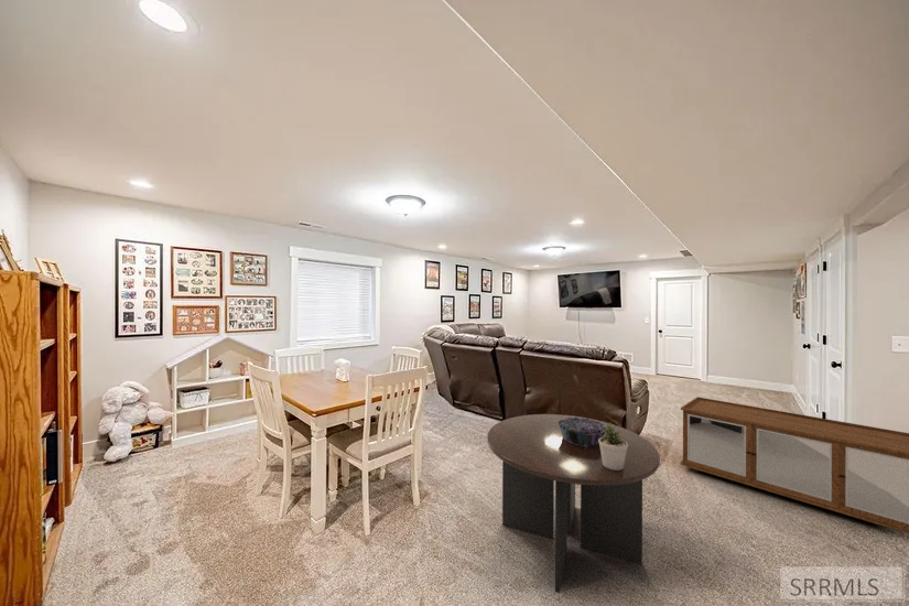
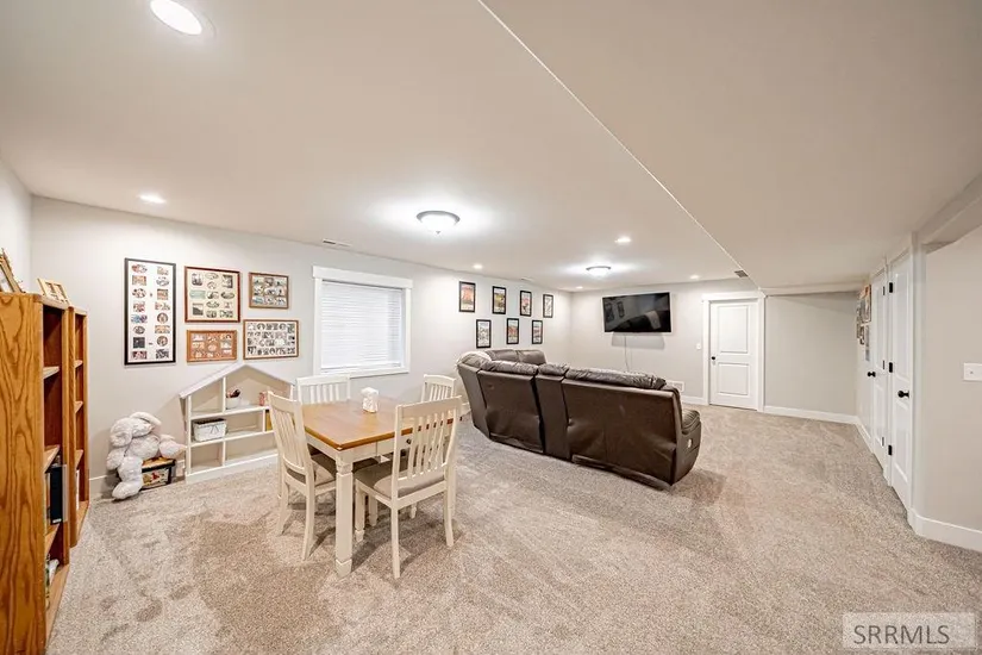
- potted plant (613, 444)
- decorative bowl (582, 431)
- coffee table (566, 490)
- storage cabinet (794, 456)
